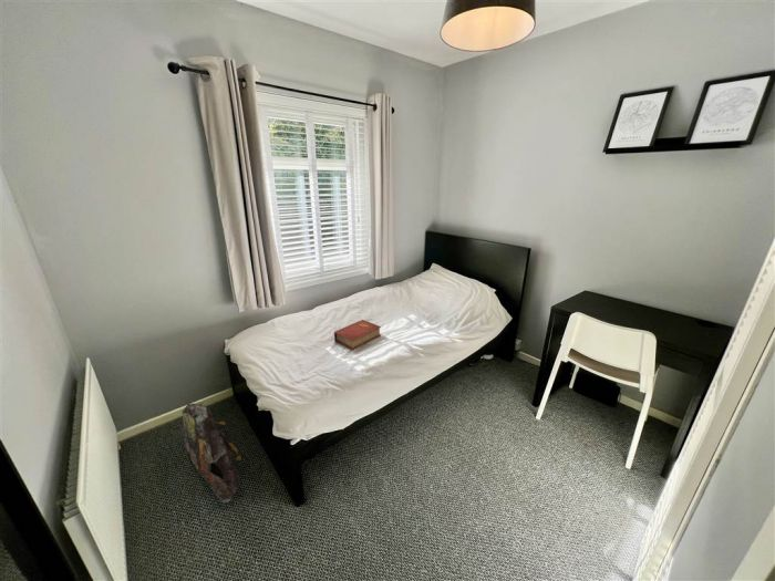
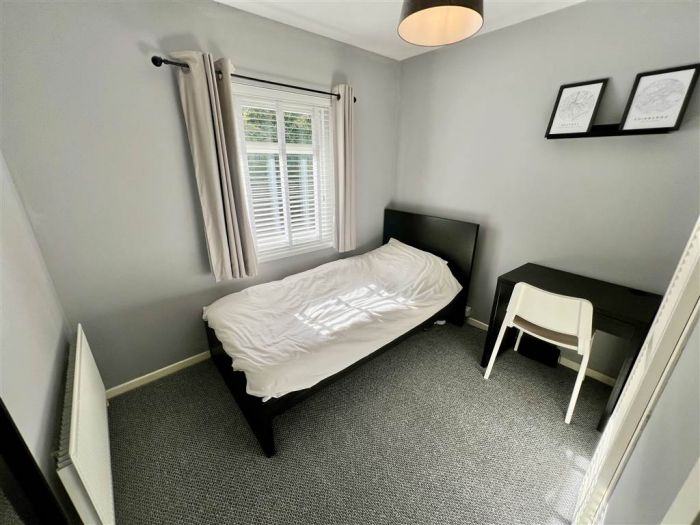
- book (358, 333)
- backpack (213, 436)
